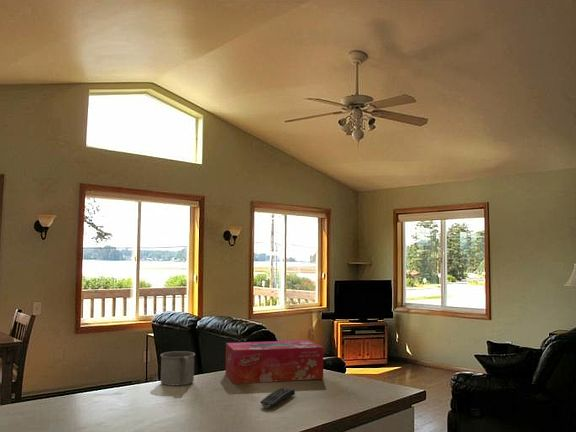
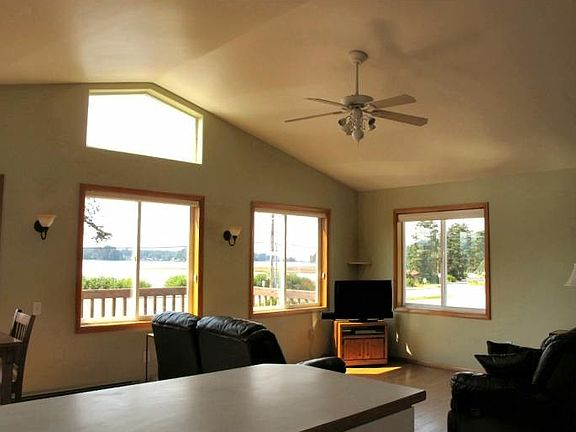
- remote control (277, 397)
- tissue box (273, 360)
- mug (178, 367)
